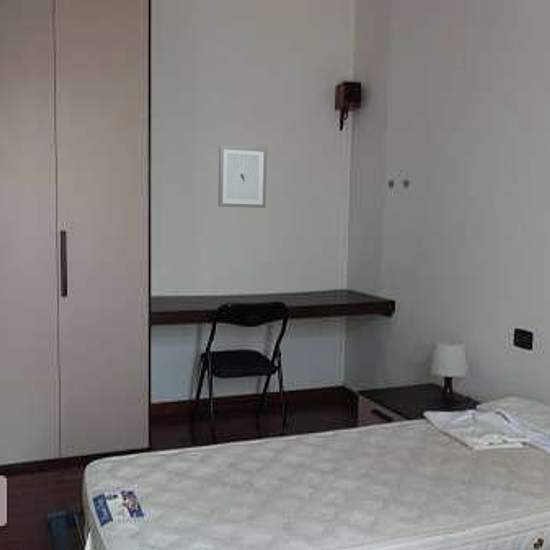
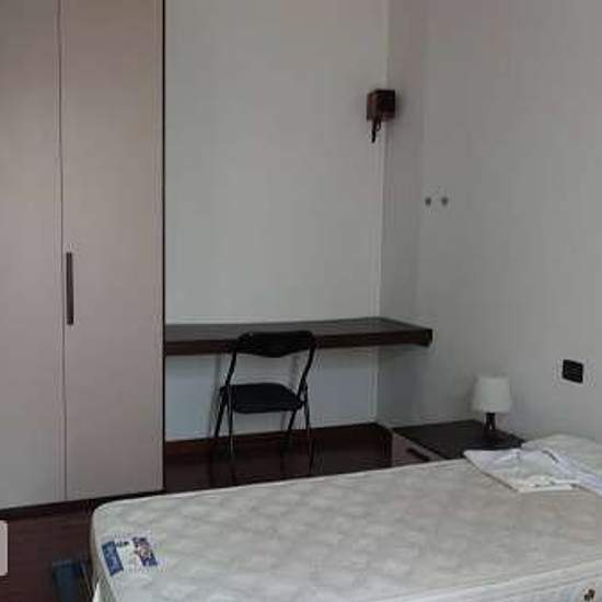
- wall art (242, 177)
